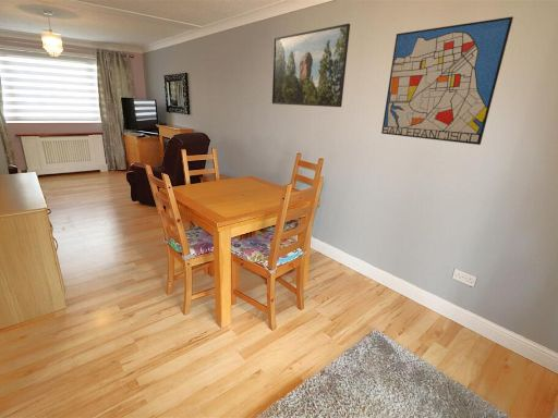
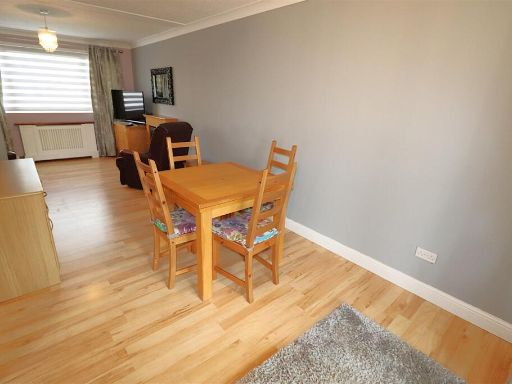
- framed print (305, 70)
- wall art (435, 85)
